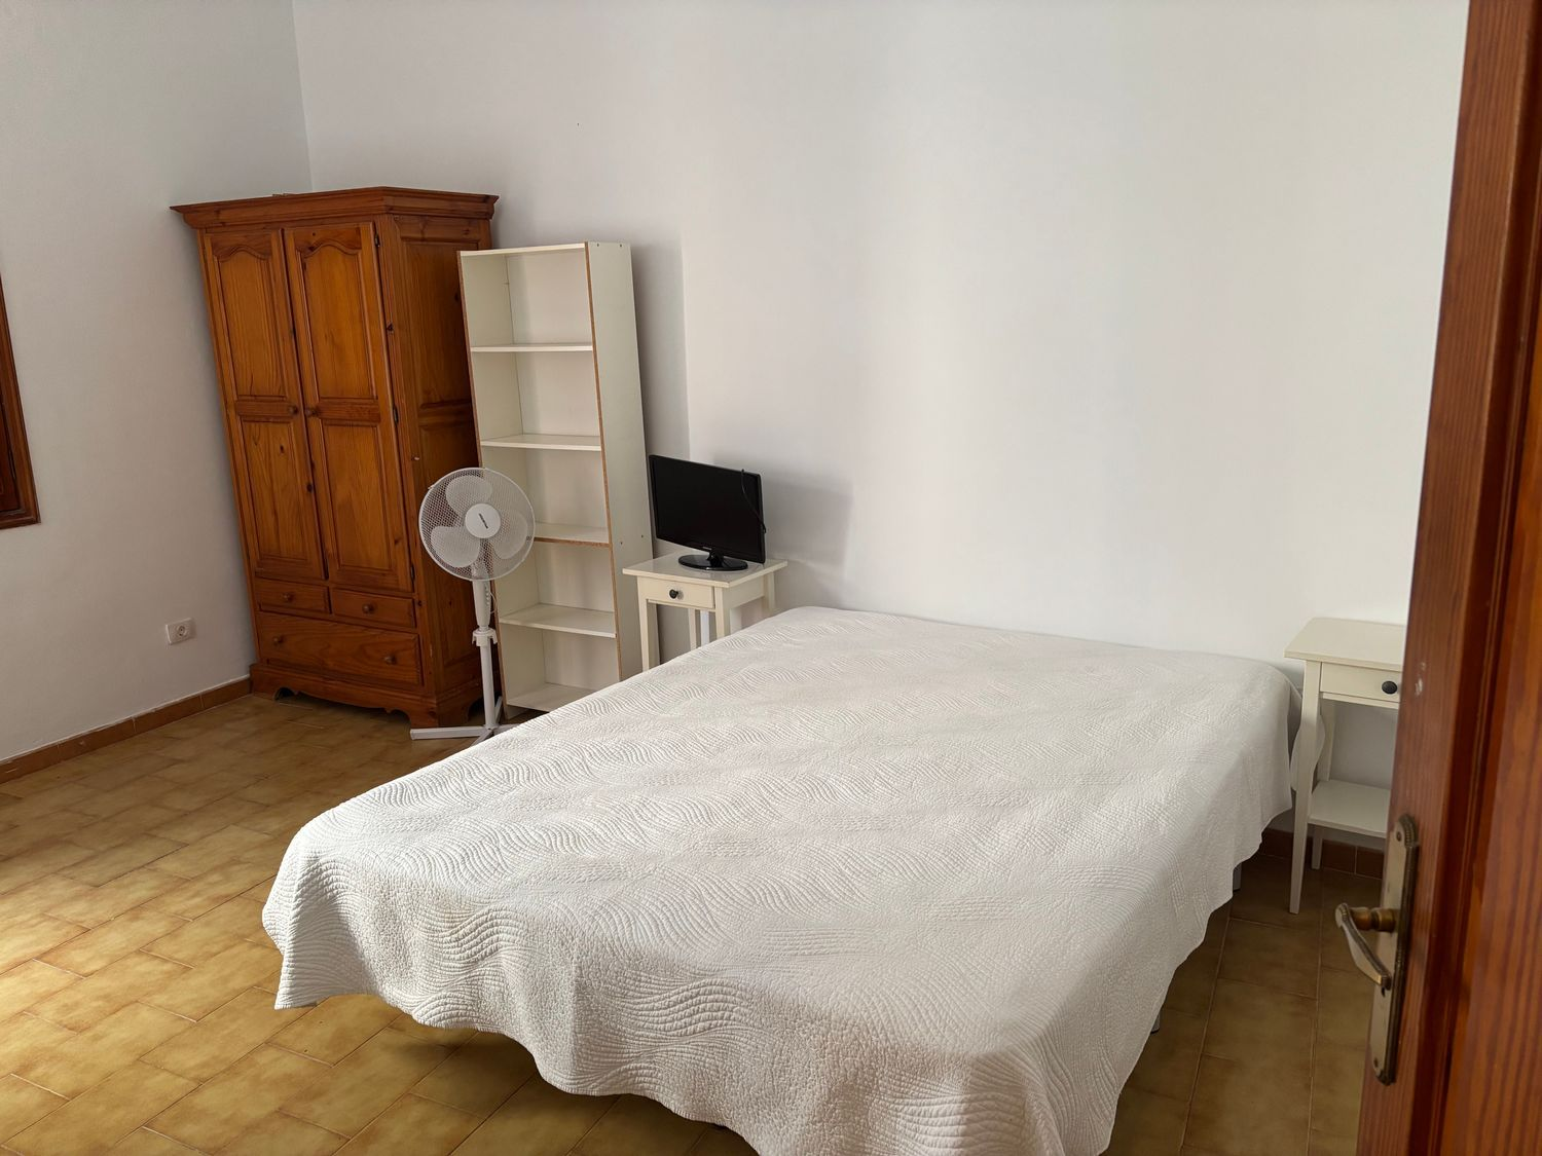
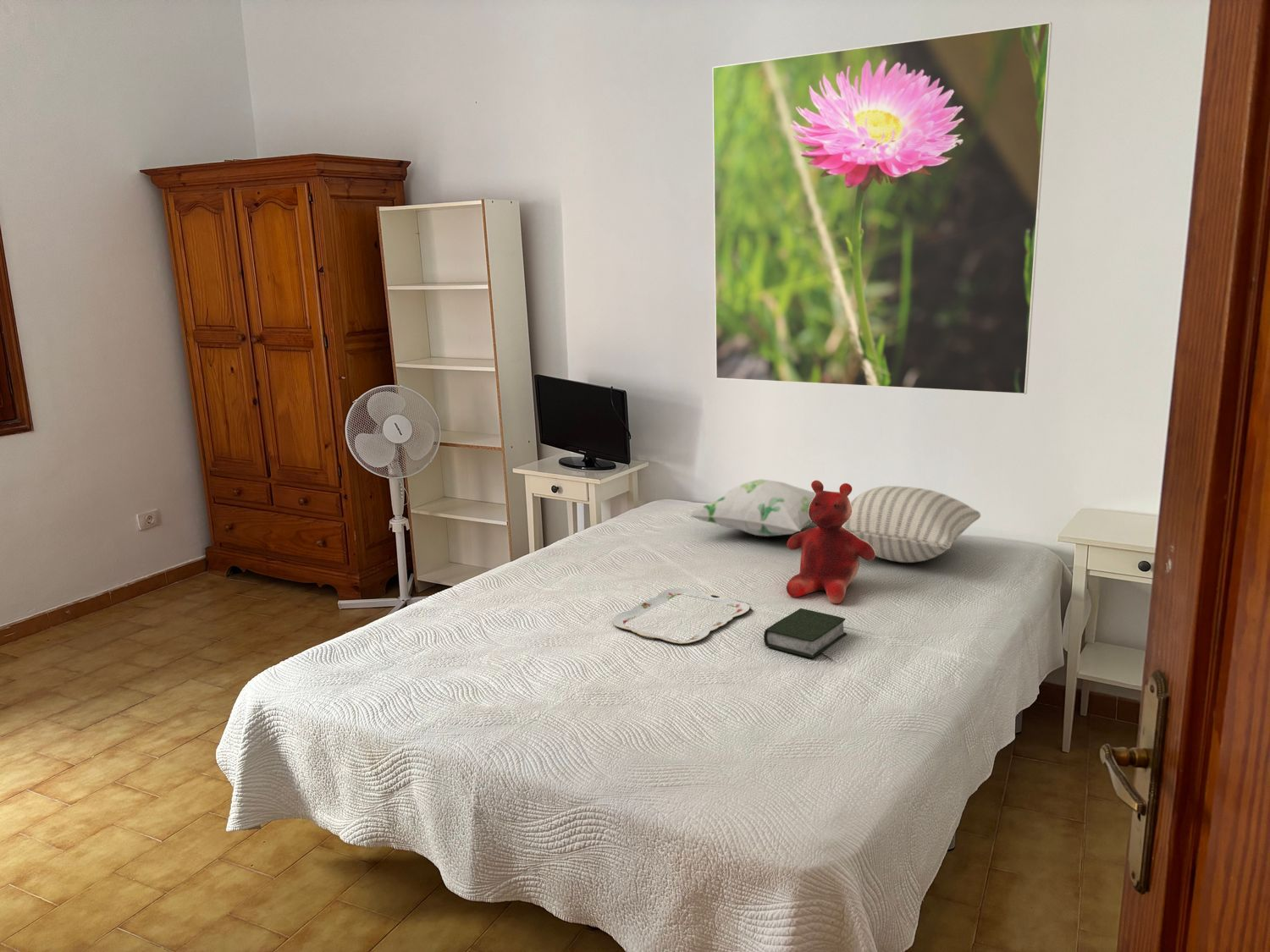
+ decorative pillow (770, 508)
+ book (805, 631)
+ serving tray (673, 597)
+ teddy bear (825, 539)
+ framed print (863, 223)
+ pillow (902, 521)
